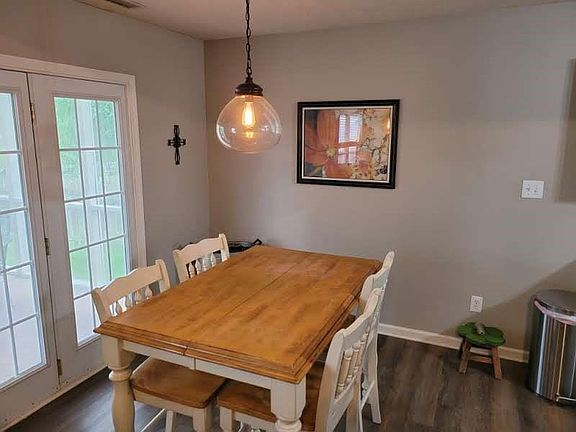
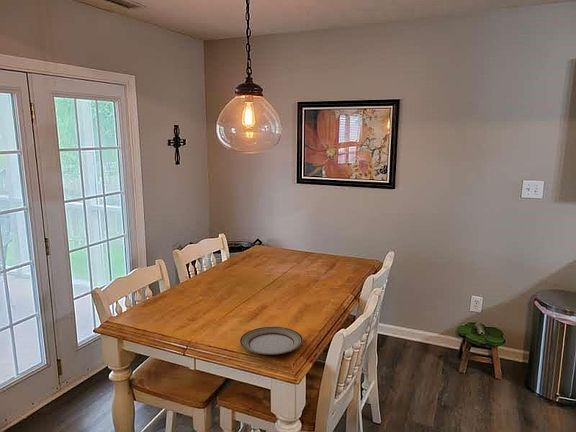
+ plate (271, 342)
